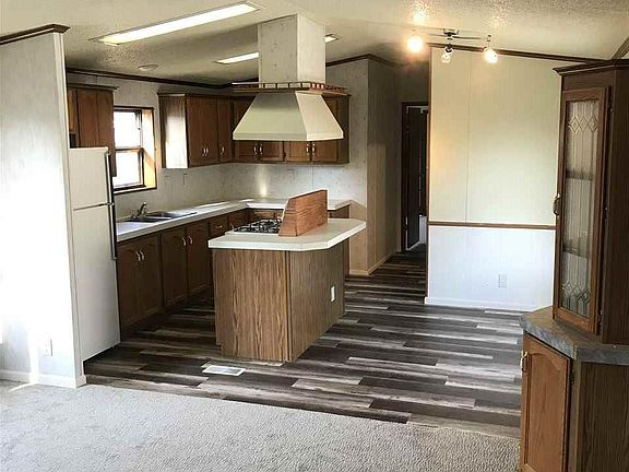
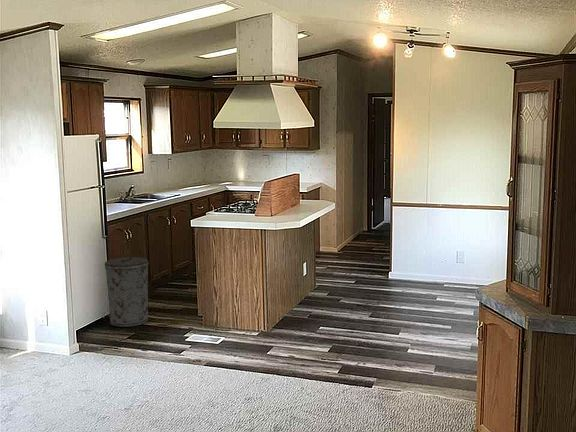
+ trash can (127, 289)
